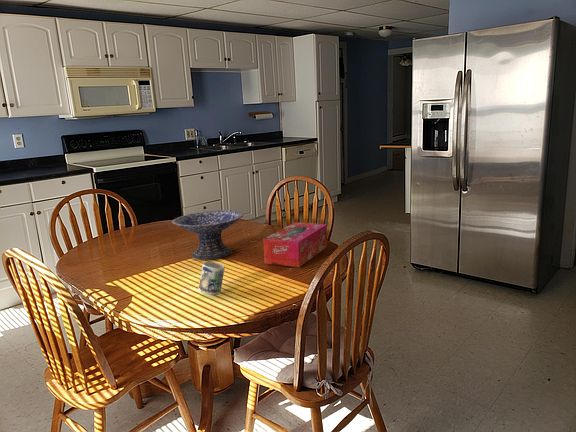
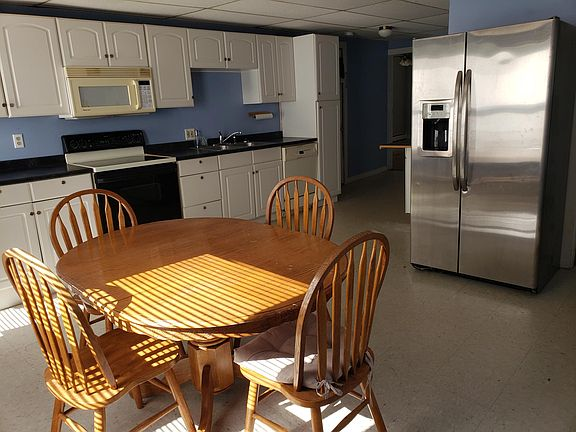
- mug (212, 277)
- tissue box (296, 243)
- decorative bowl (209, 235)
